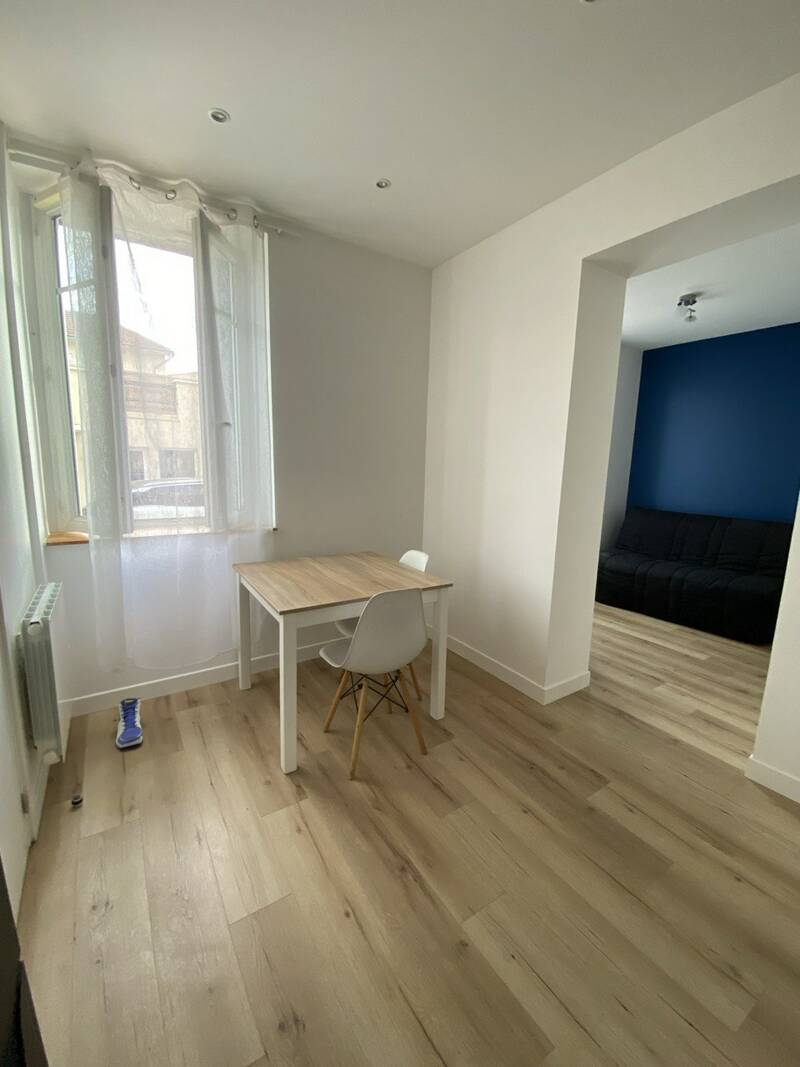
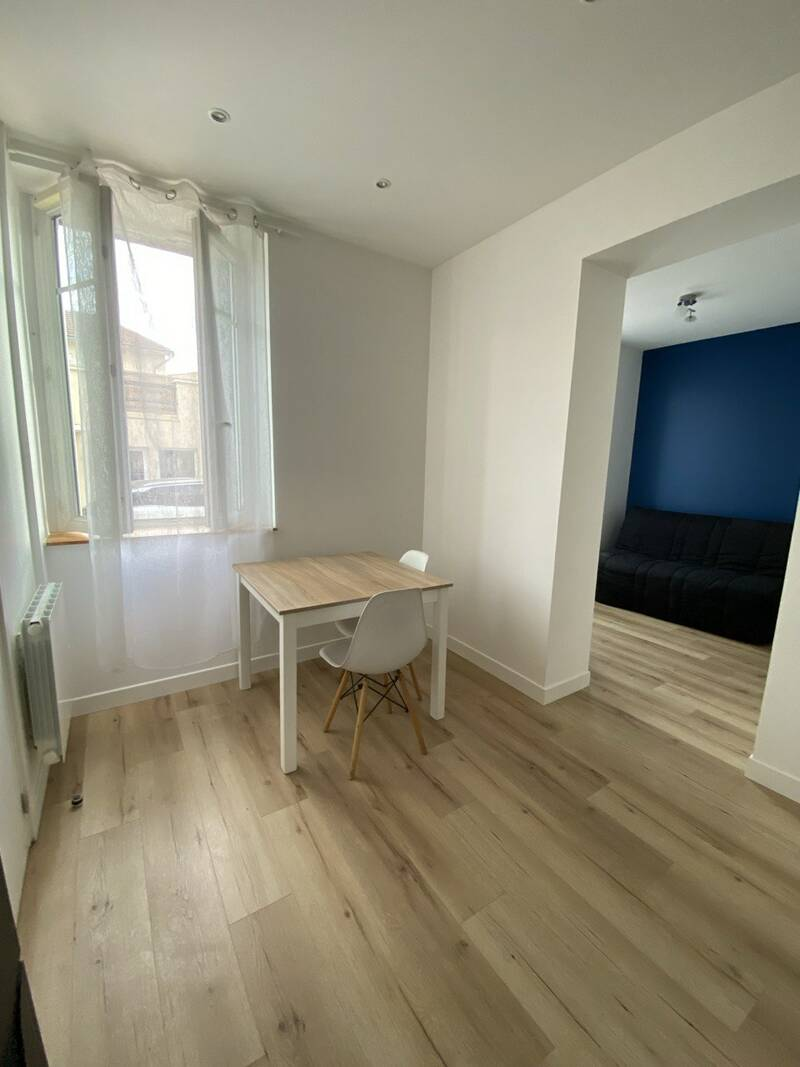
- sneaker (128, 718)
